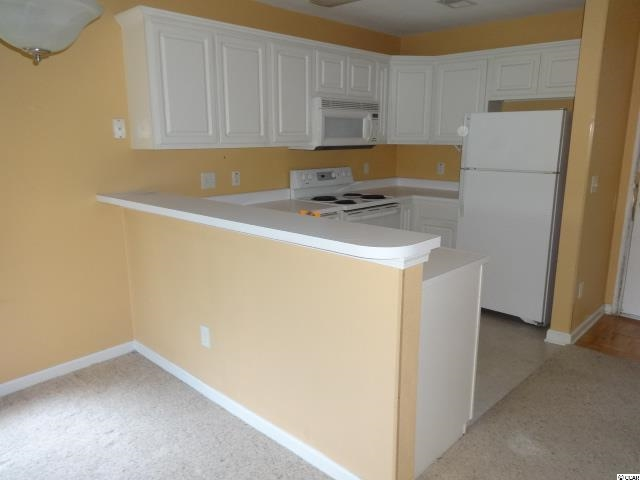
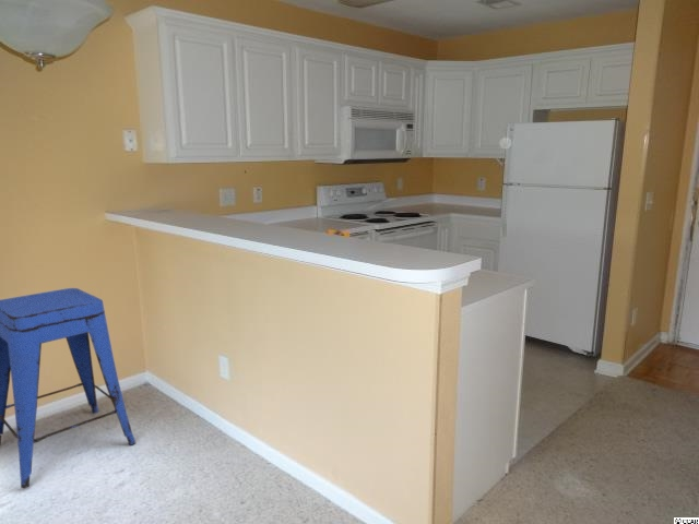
+ bar stool (62, 389)
